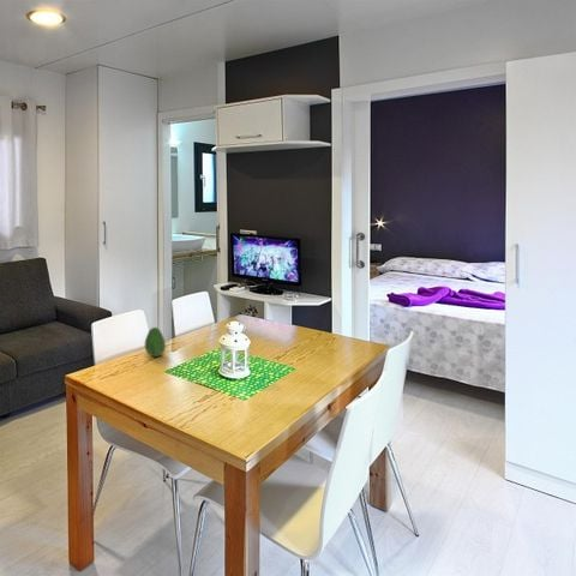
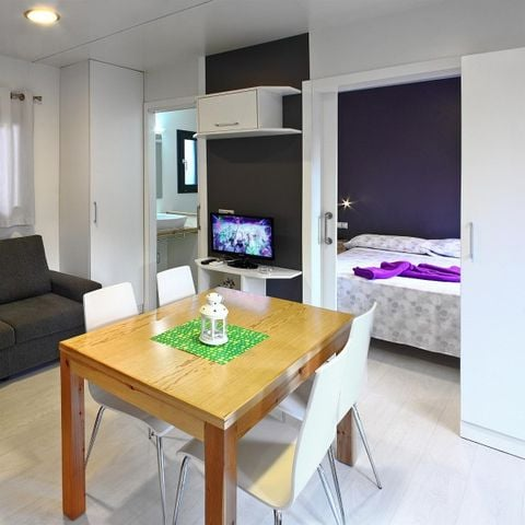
- fruit (155, 341)
